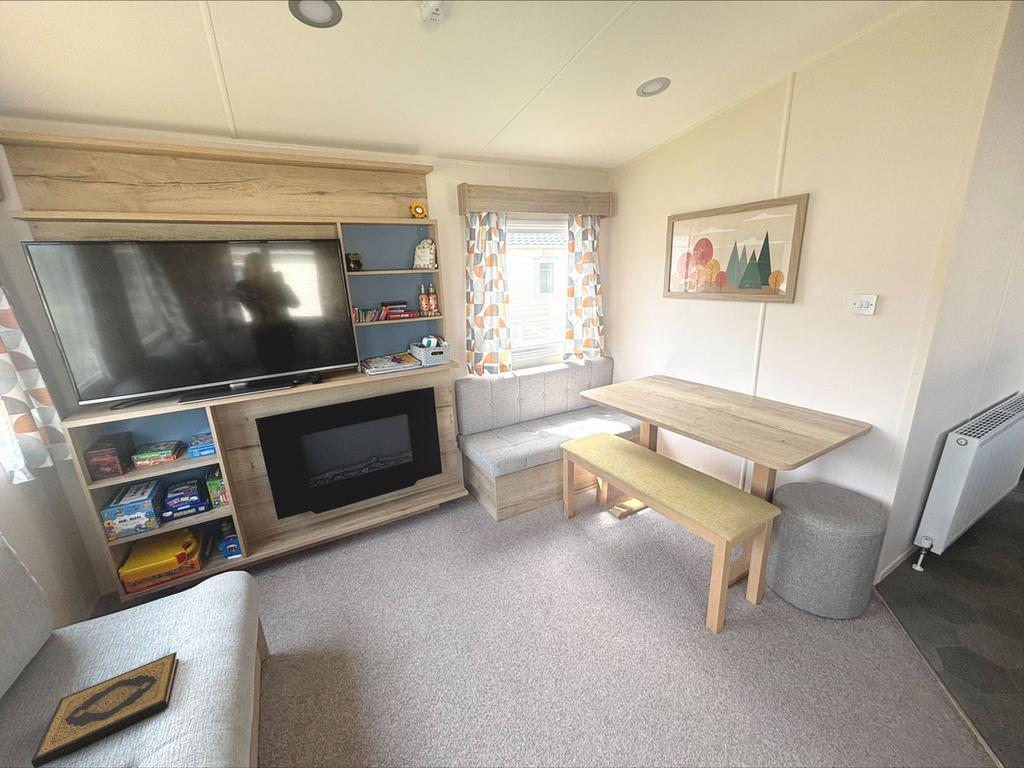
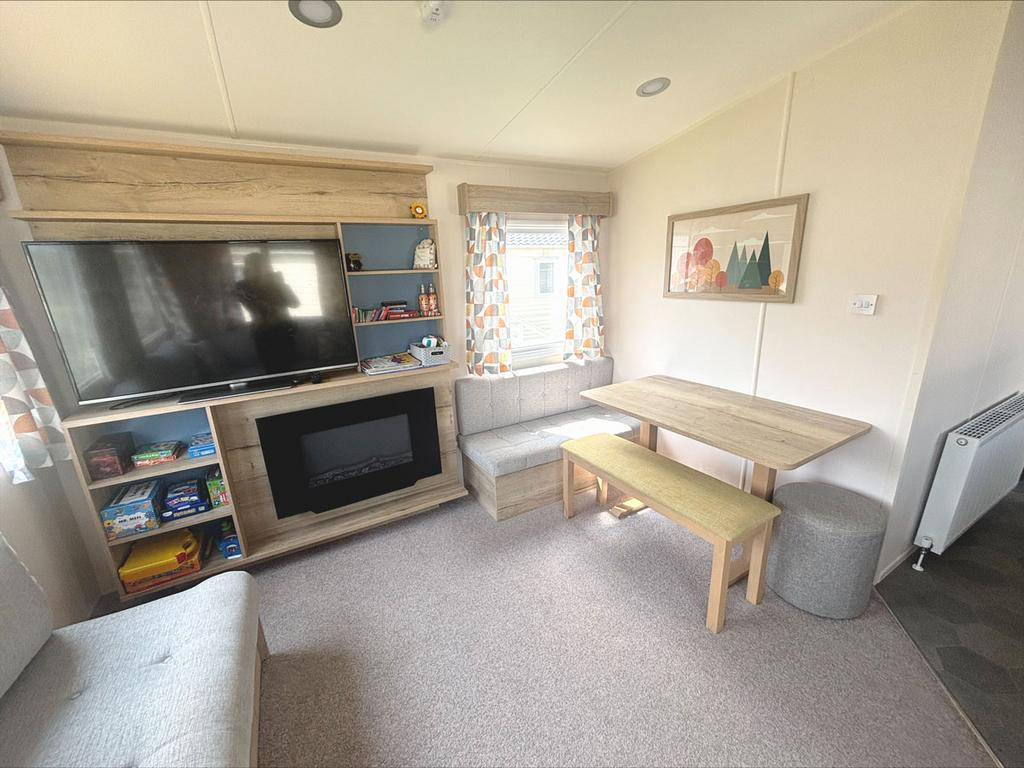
- hardback book (114, 703)
